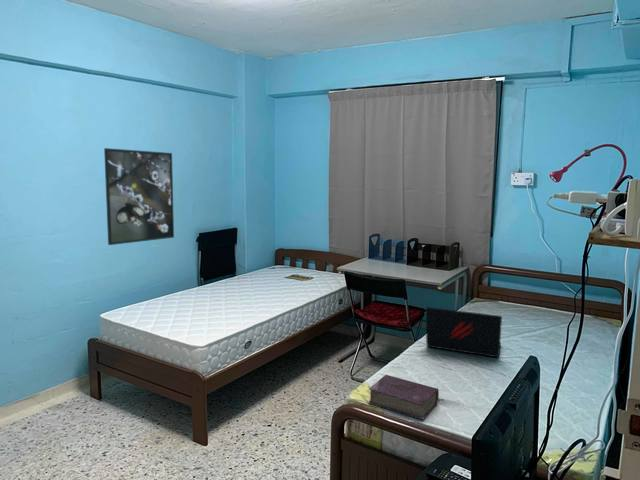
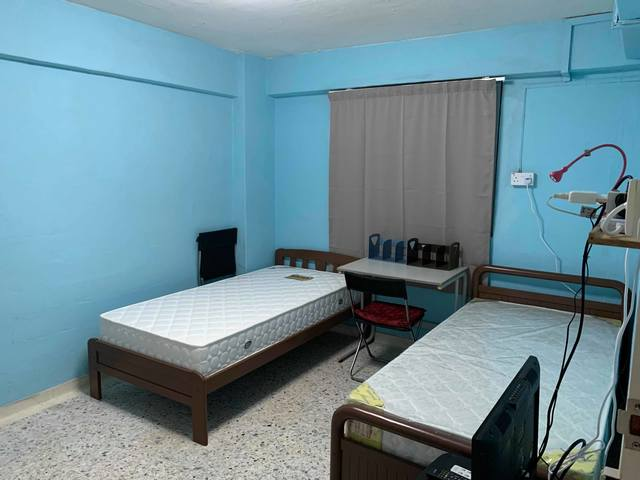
- laptop (464, 326)
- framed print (141, 196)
- book (403, 395)
